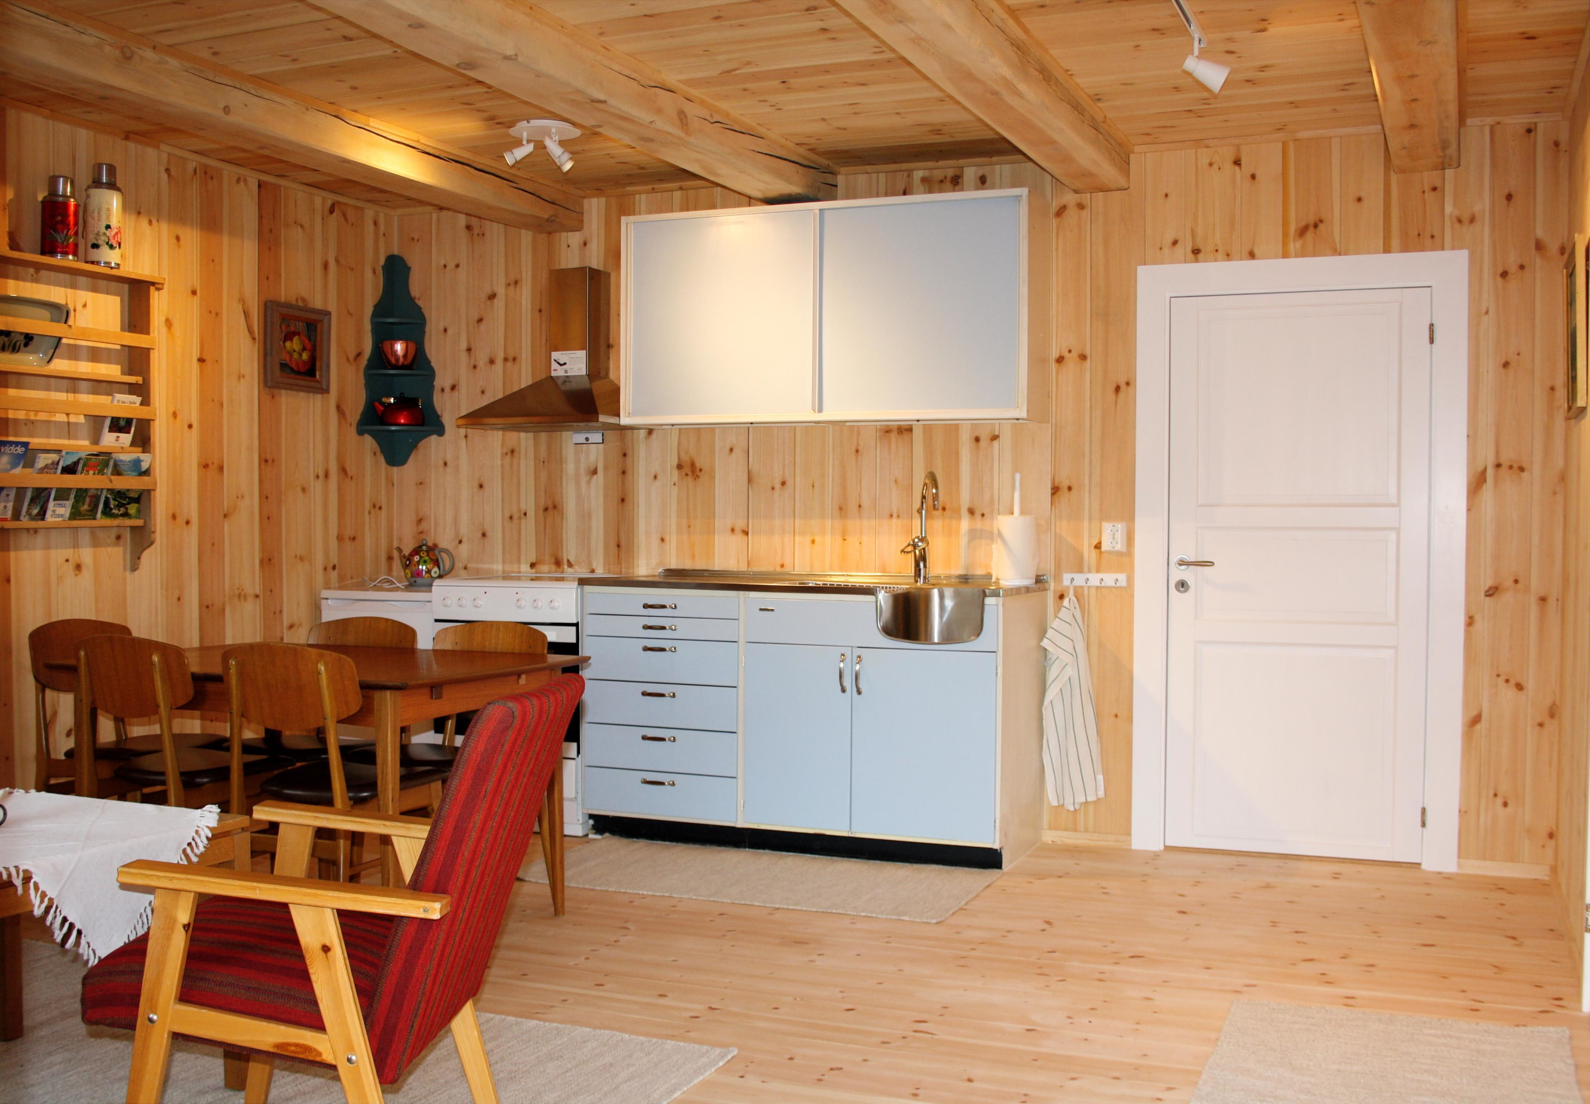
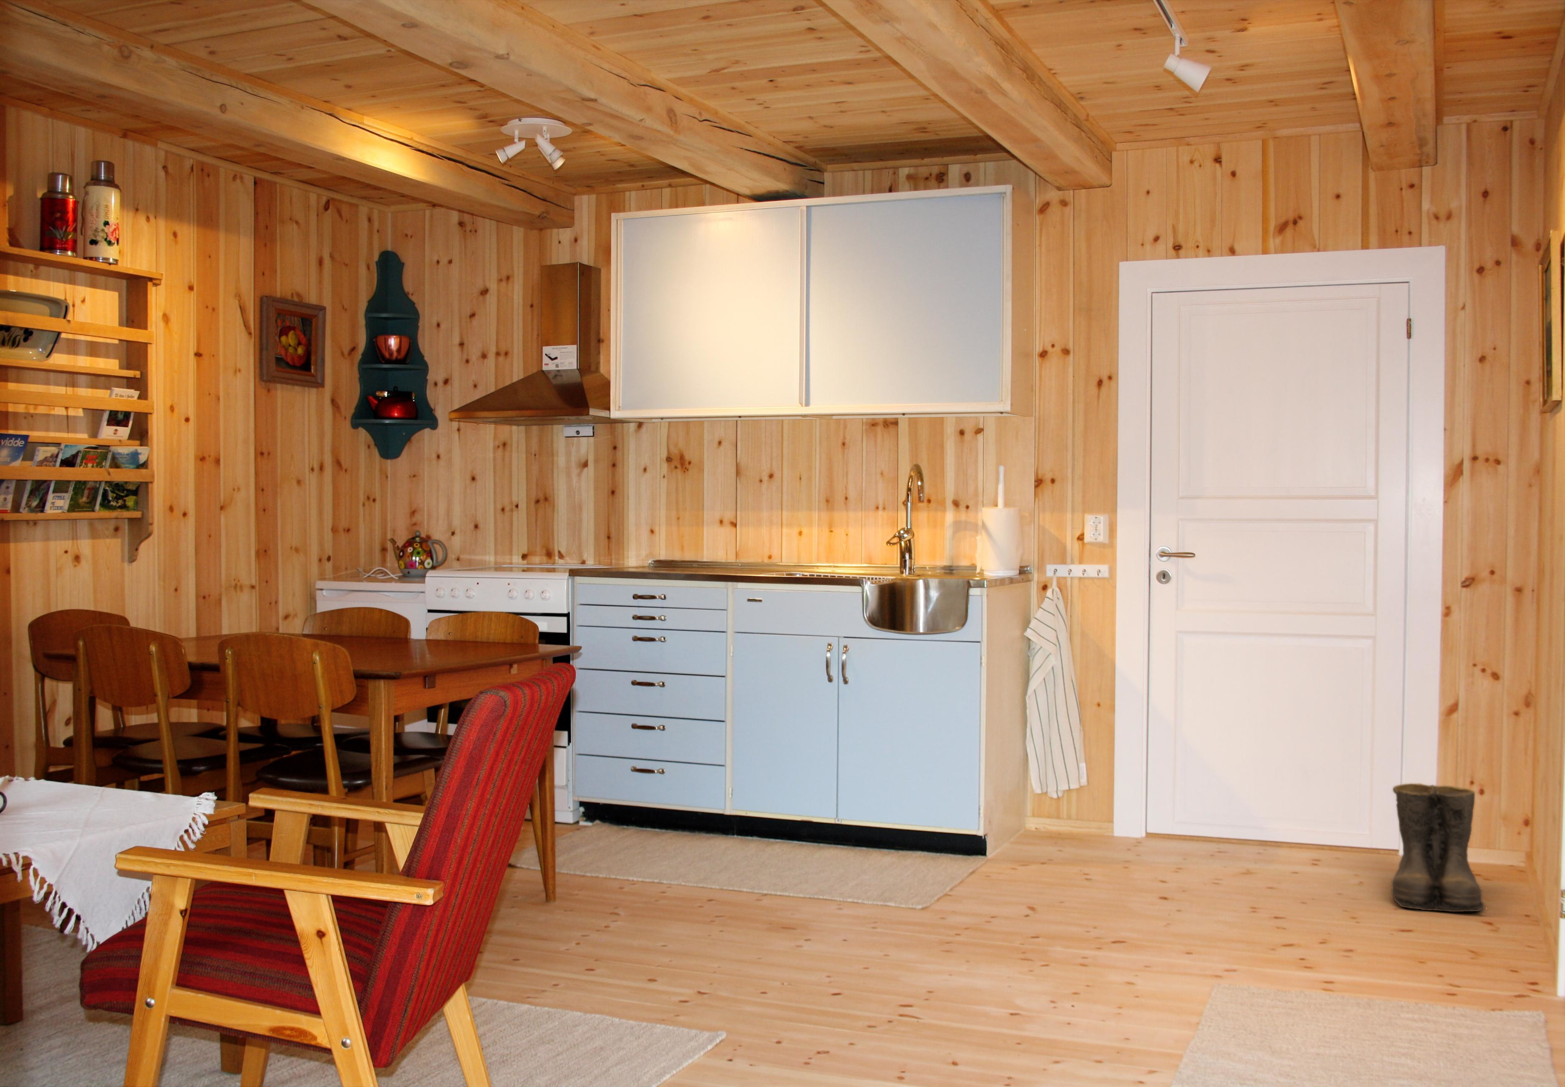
+ boots (1434, 844)
